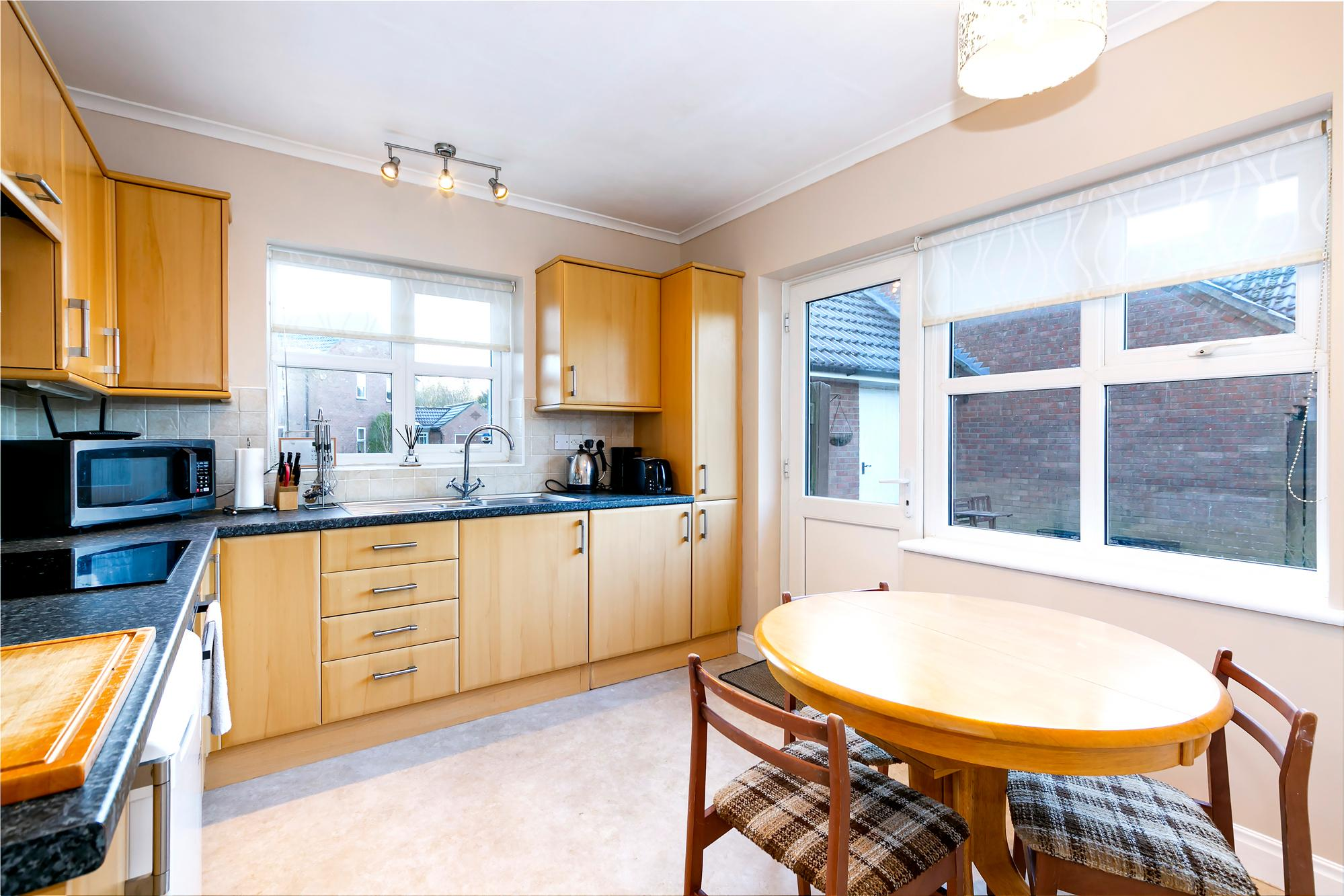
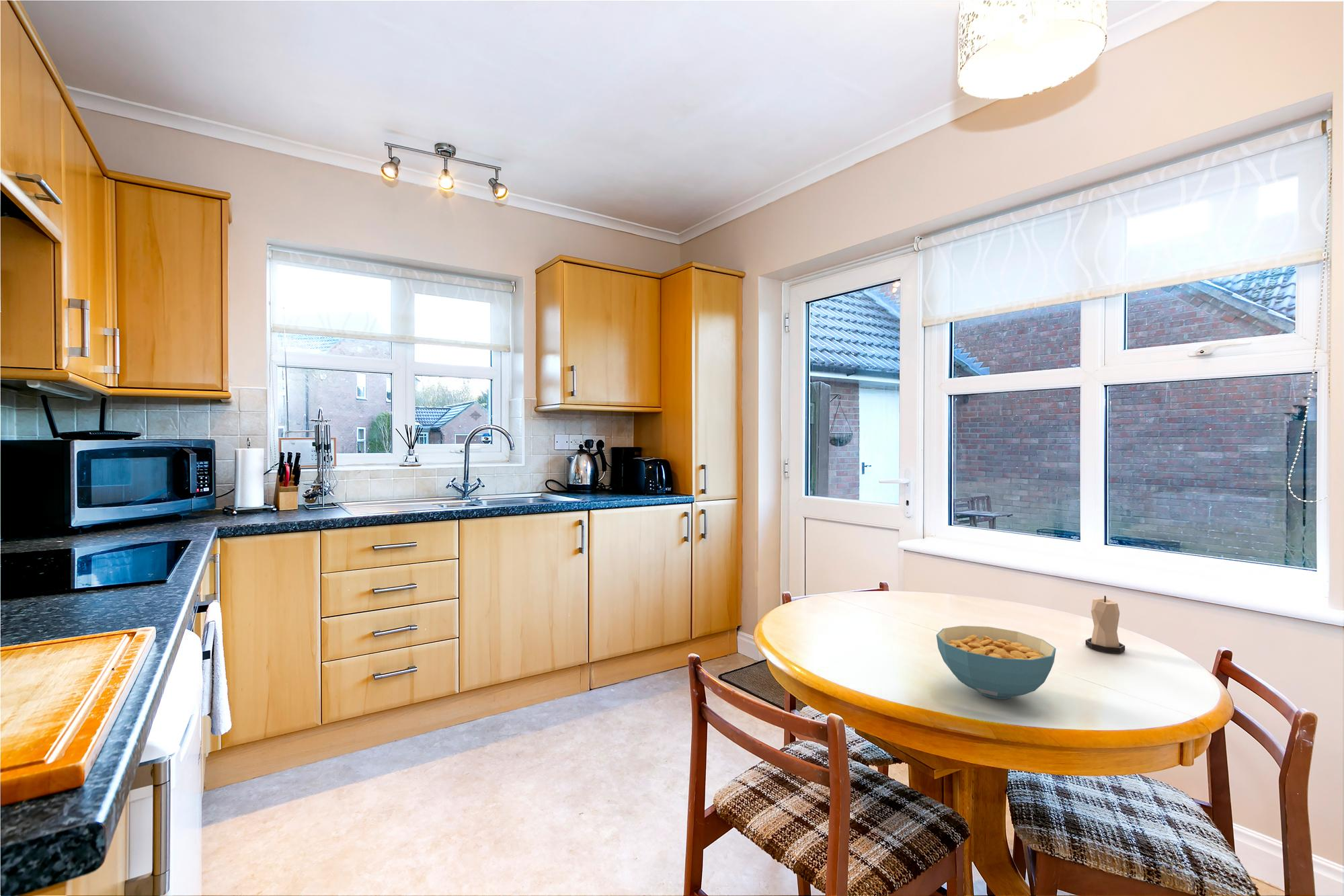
+ cereal bowl (994, 667)
+ candle (1105, 621)
